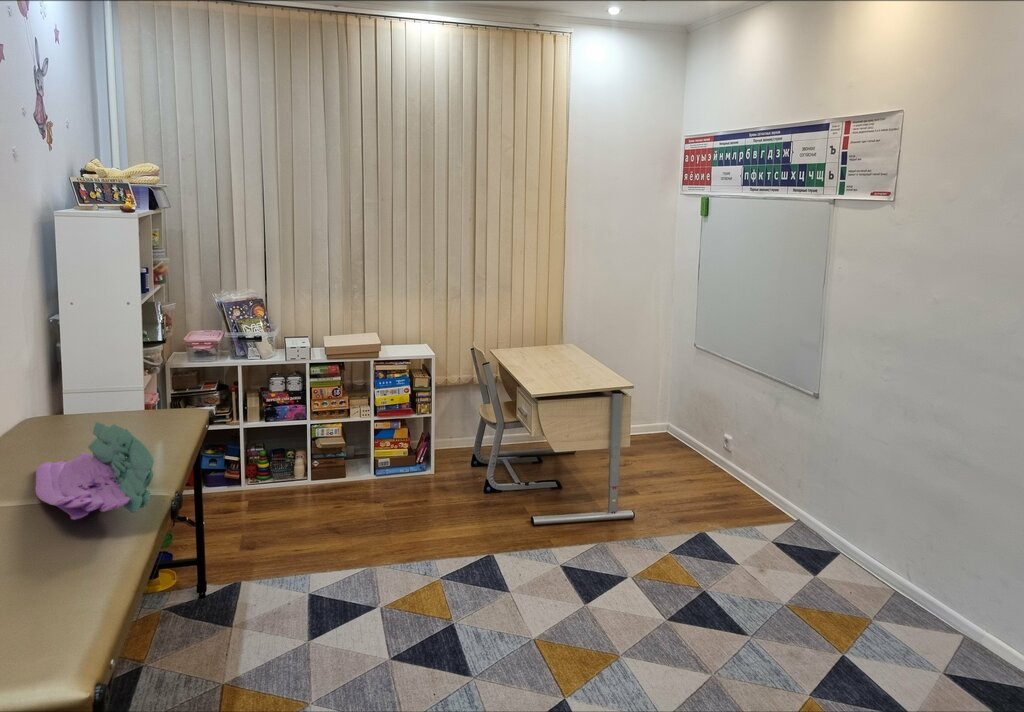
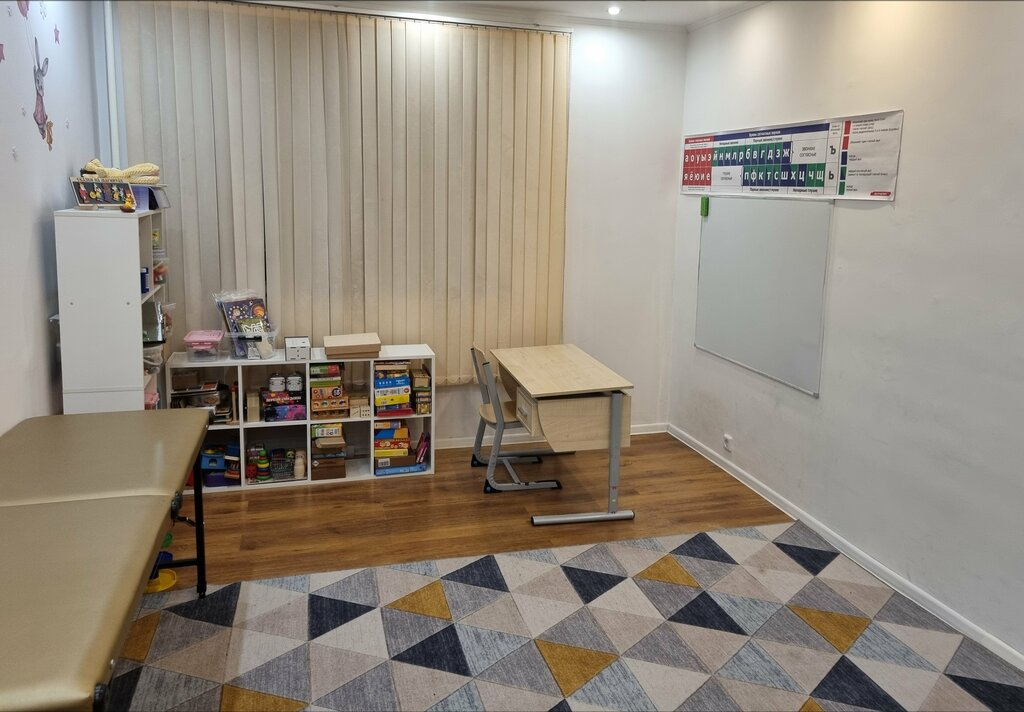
- towel (91, 465)
